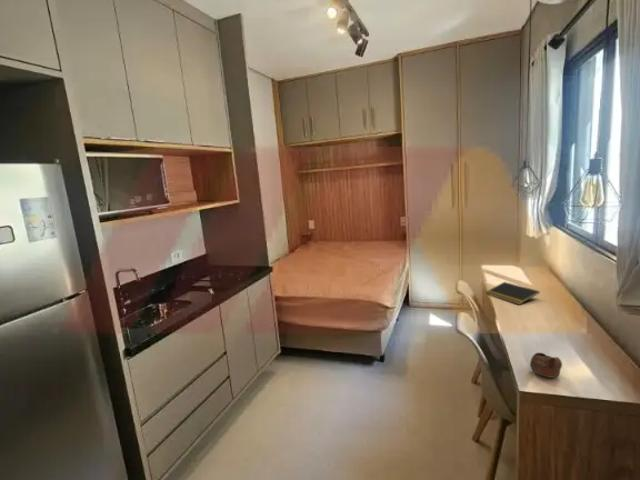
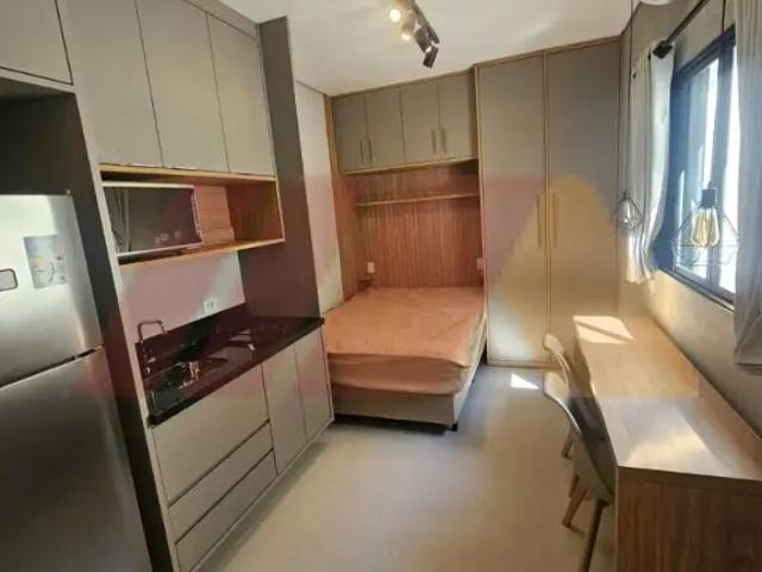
- notepad (511, 292)
- cup (545, 363)
